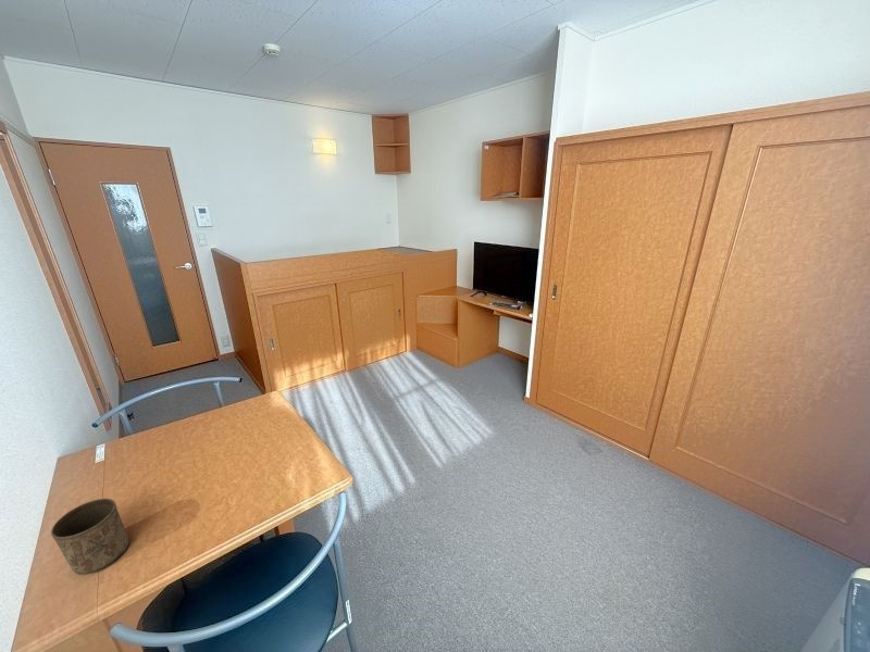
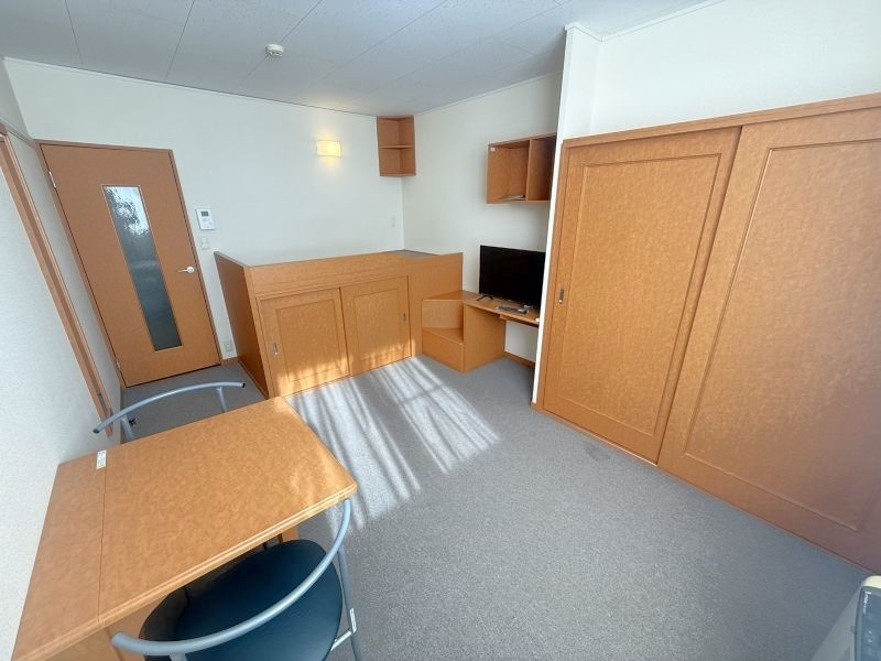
- cup (92, 536)
